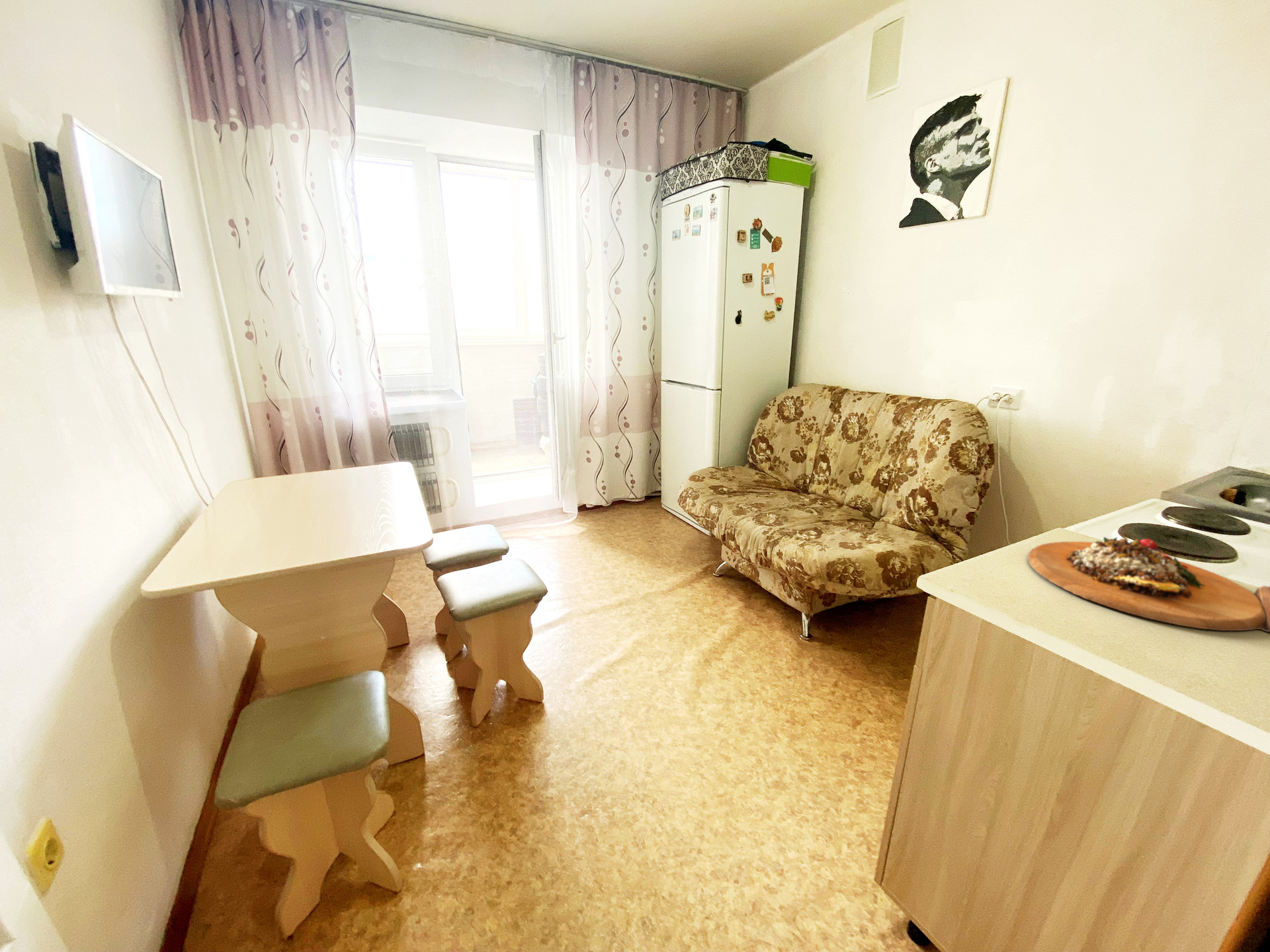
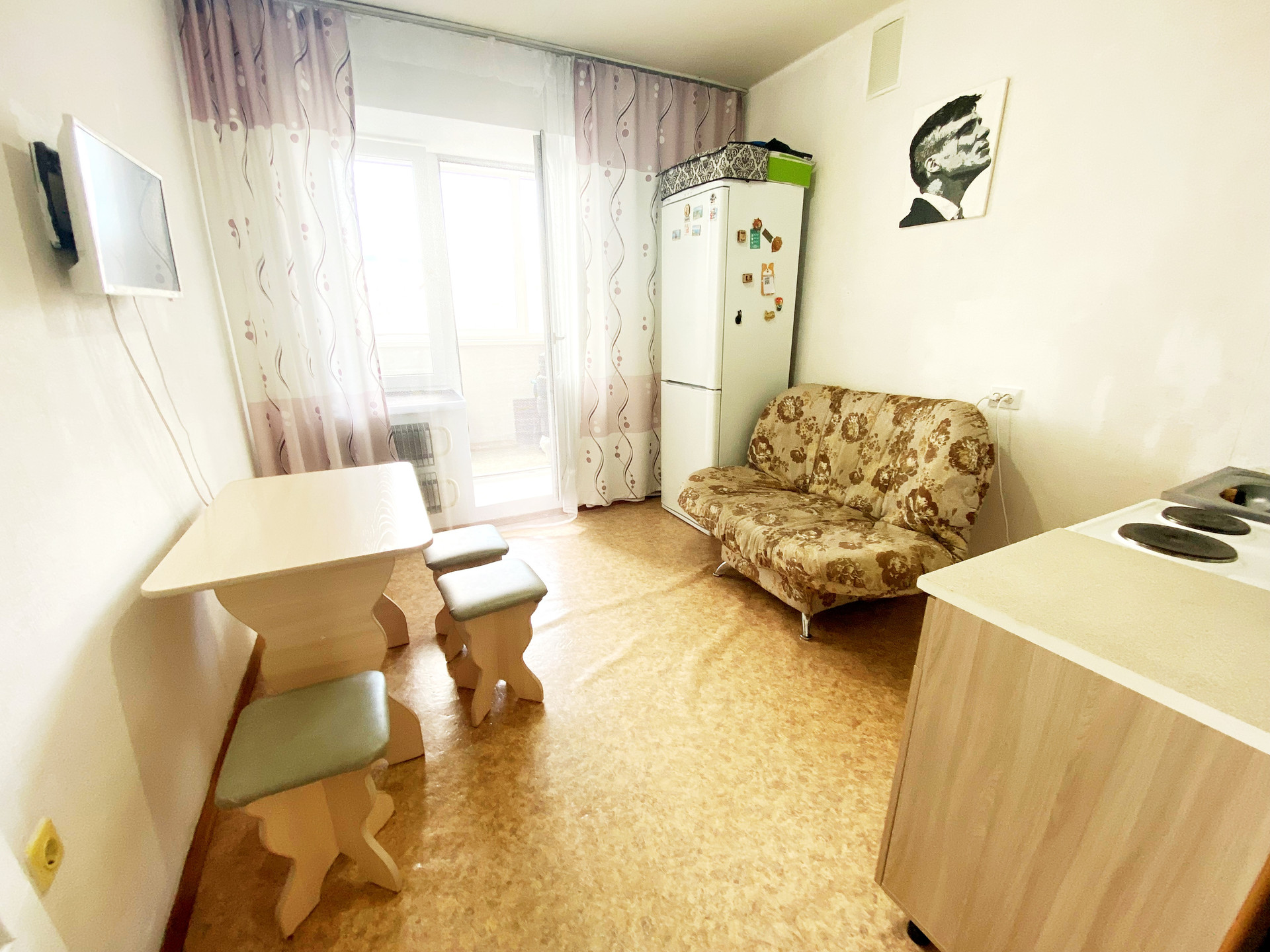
- cutting board (1152, 567)
